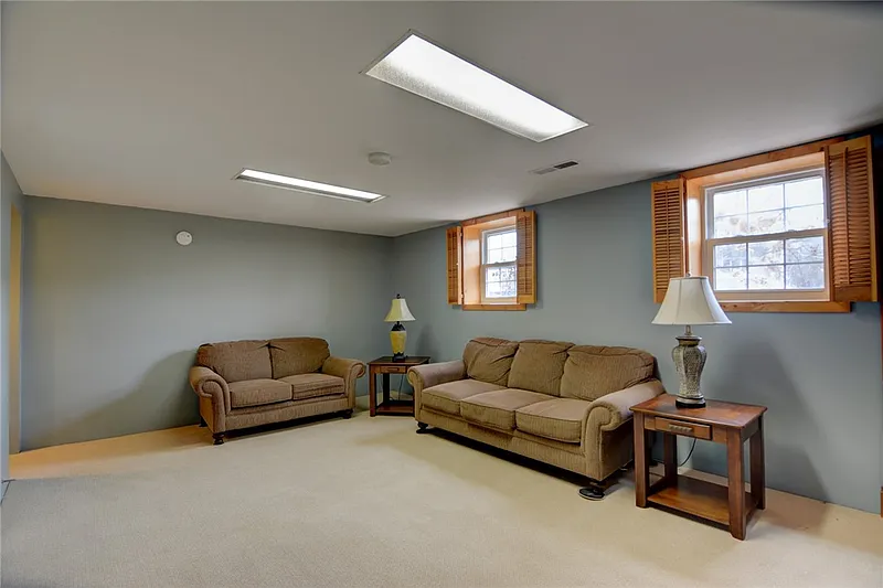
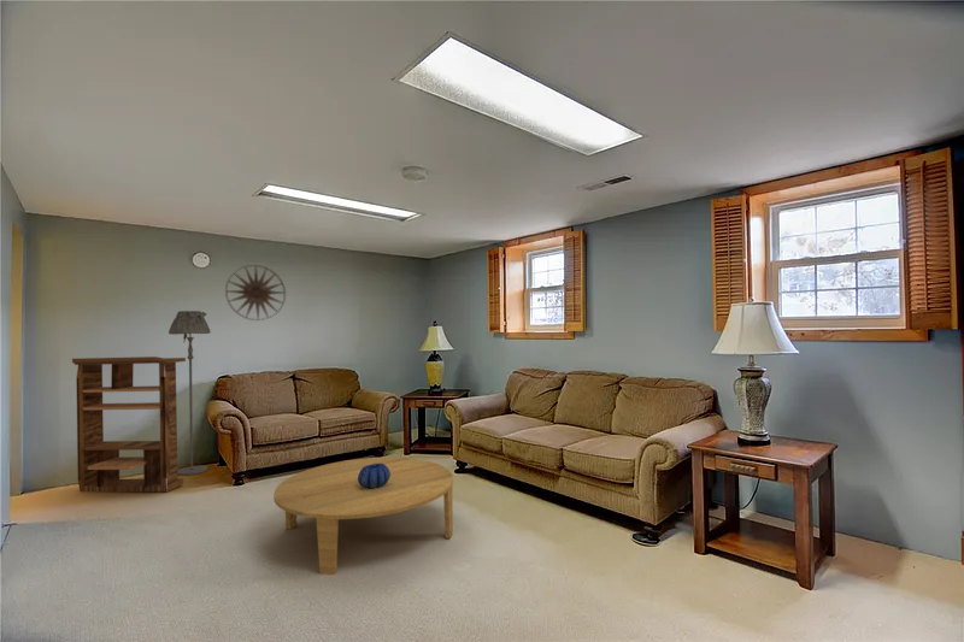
+ bookshelf (130, 408)
+ wall art (255, 293)
+ floor lamp (190, 390)
+ decorative bowl (374, 475)
+ coffee table (368, 506)
